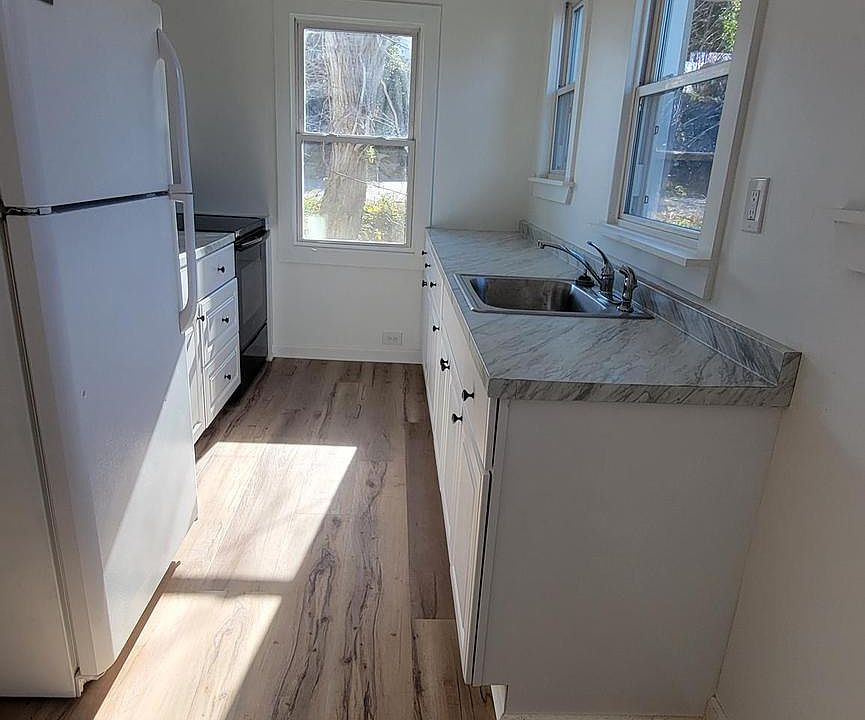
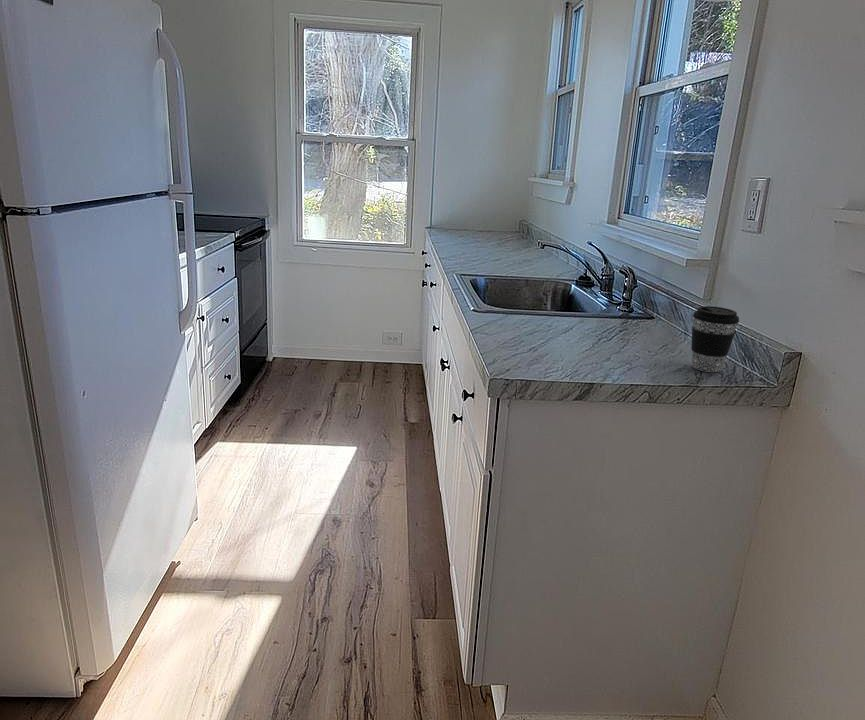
+ coffee cup (711, 339)
